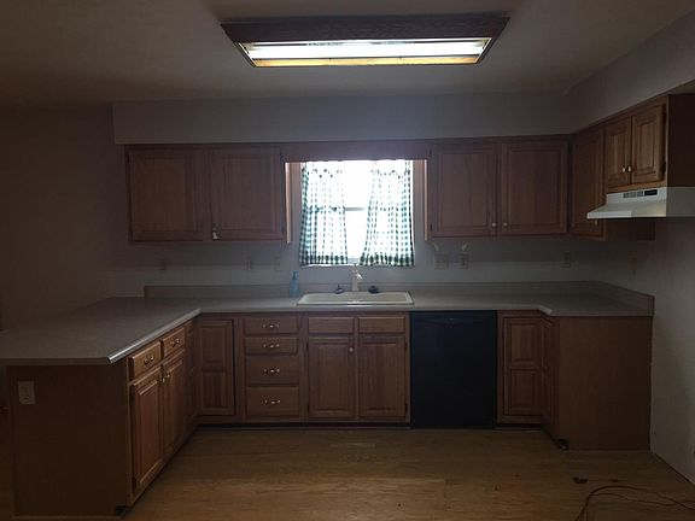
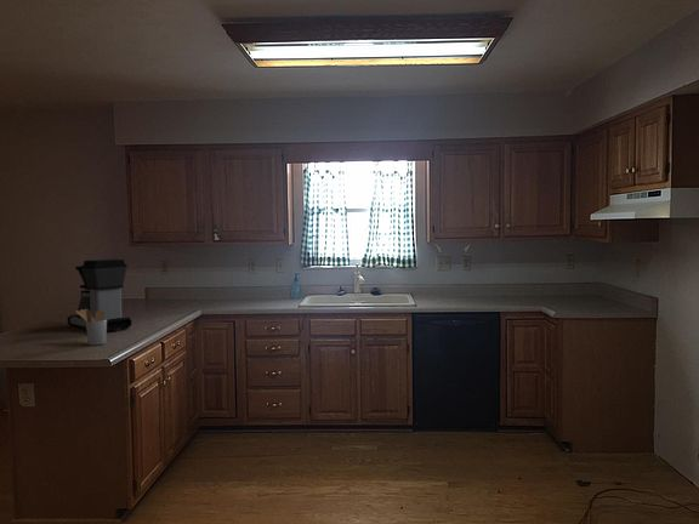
+ utensil holder (91, 325)
+ coffee maker (97, 294)
